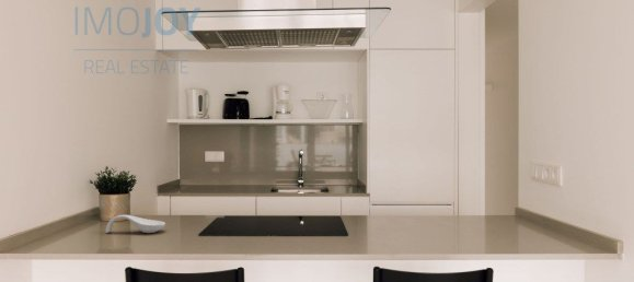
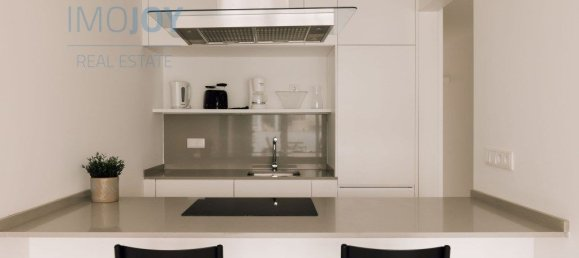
- spoon rest (136, 223)
